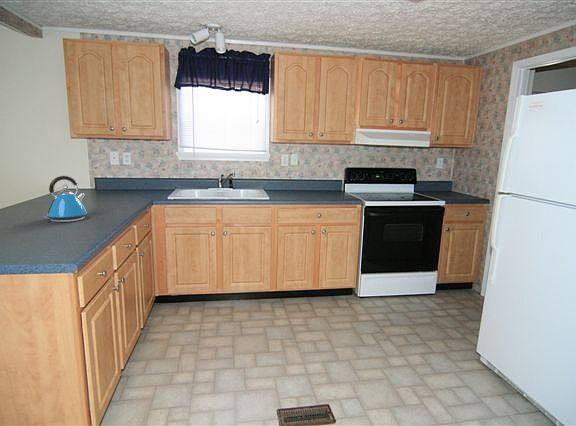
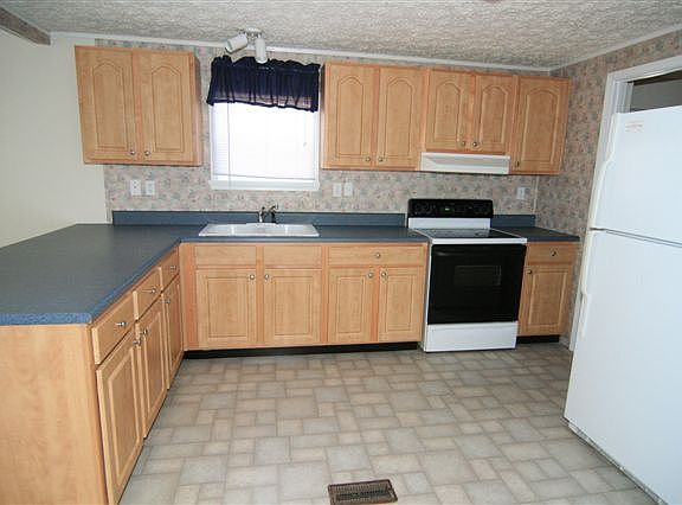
- kettle (64, 197)
